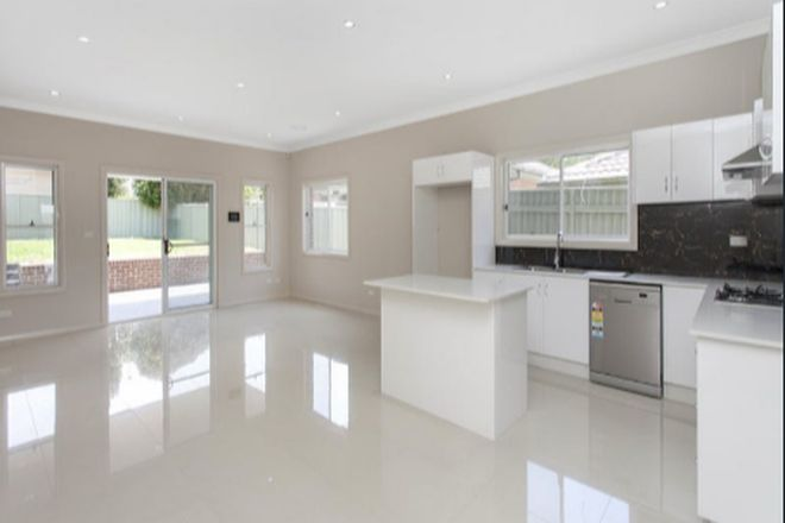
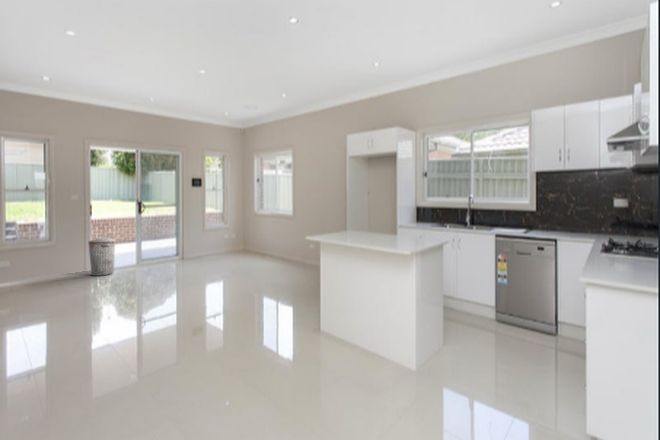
+ trash can (102, 254)
